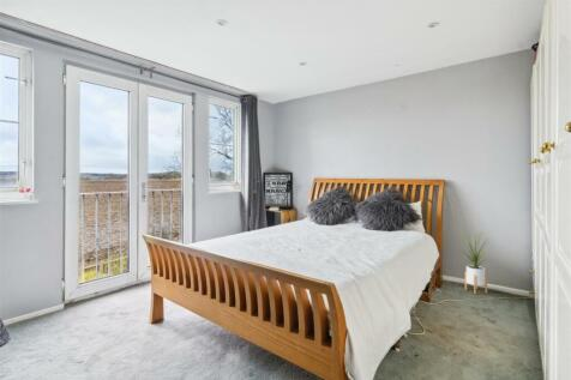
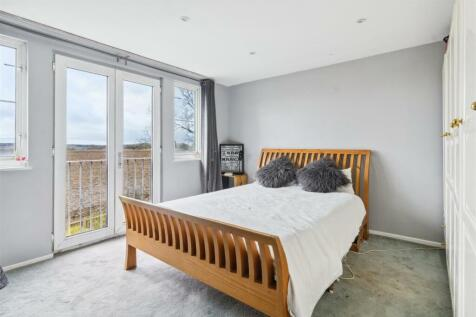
- house plant (475, 259)
